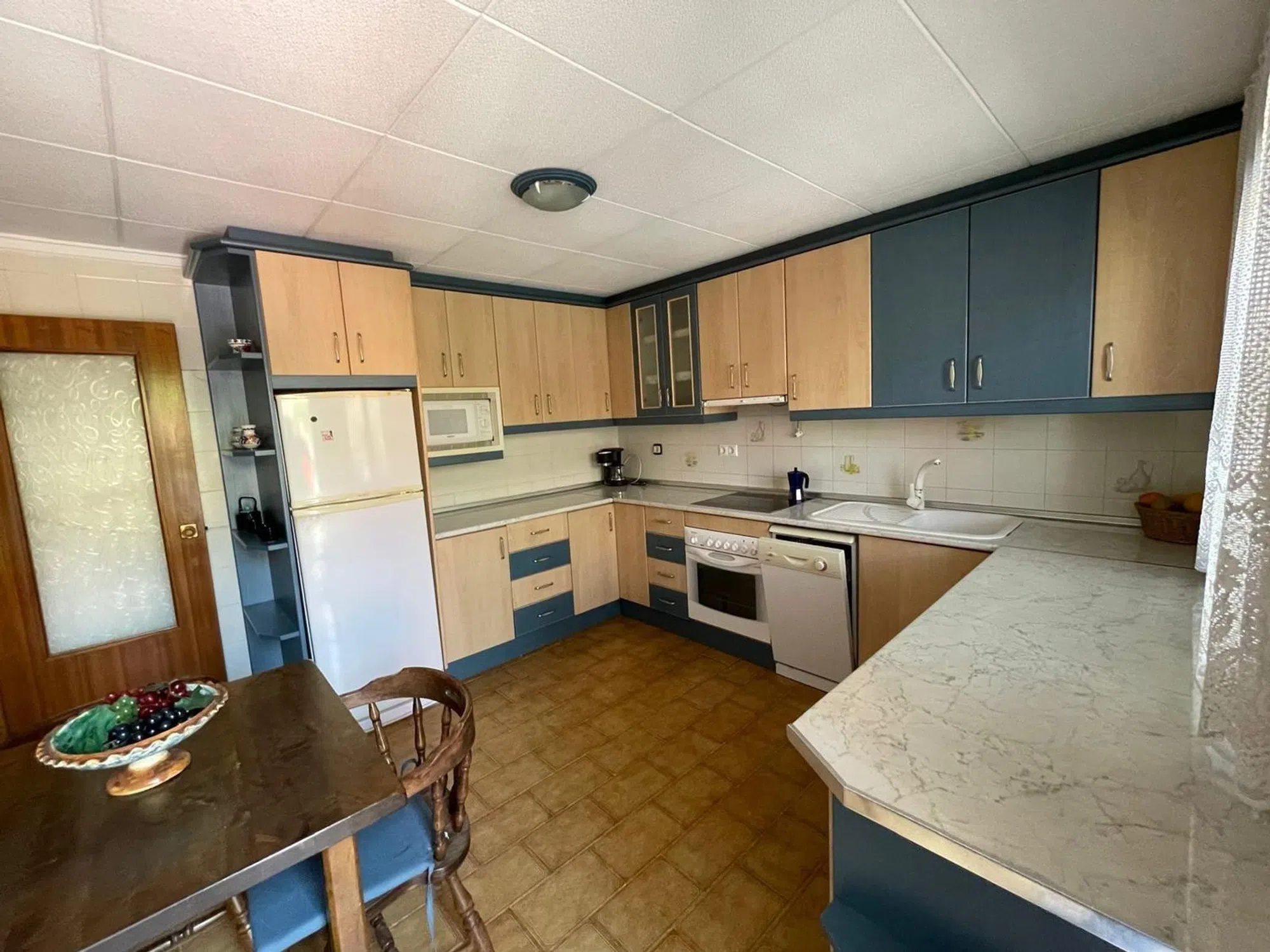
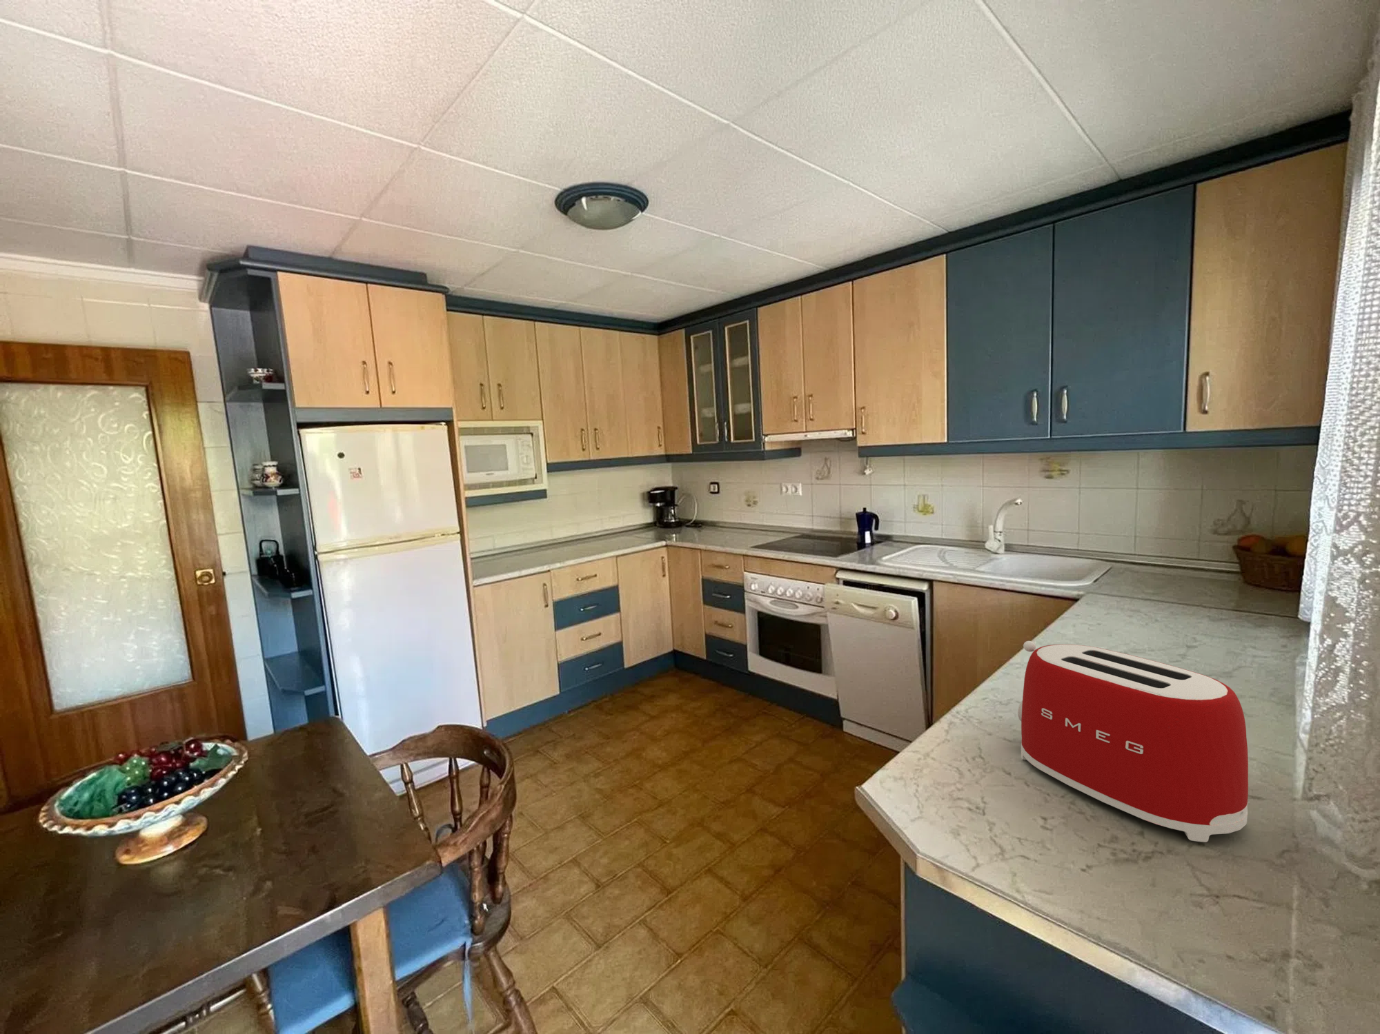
+ toaster (1117, 723)
